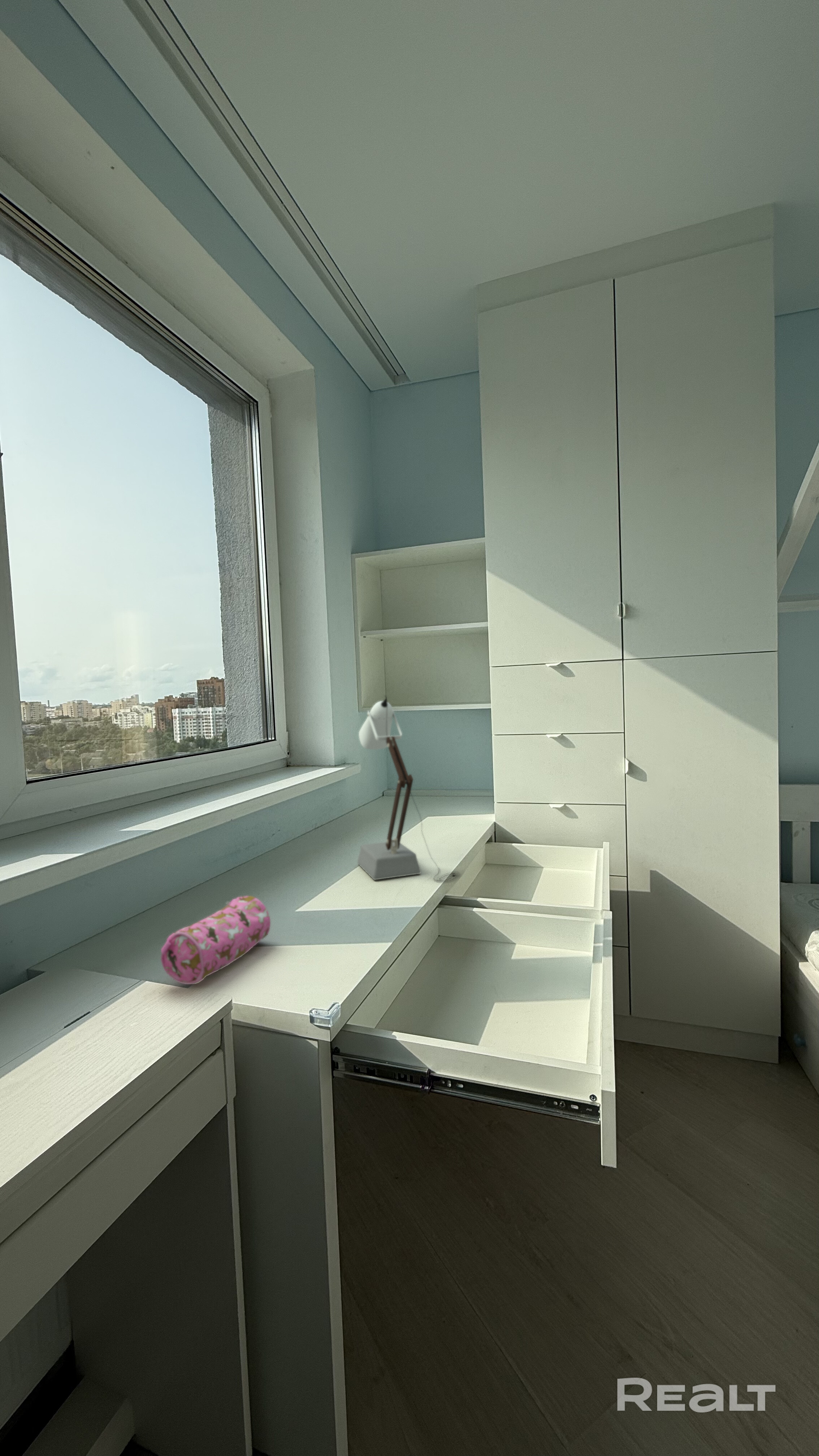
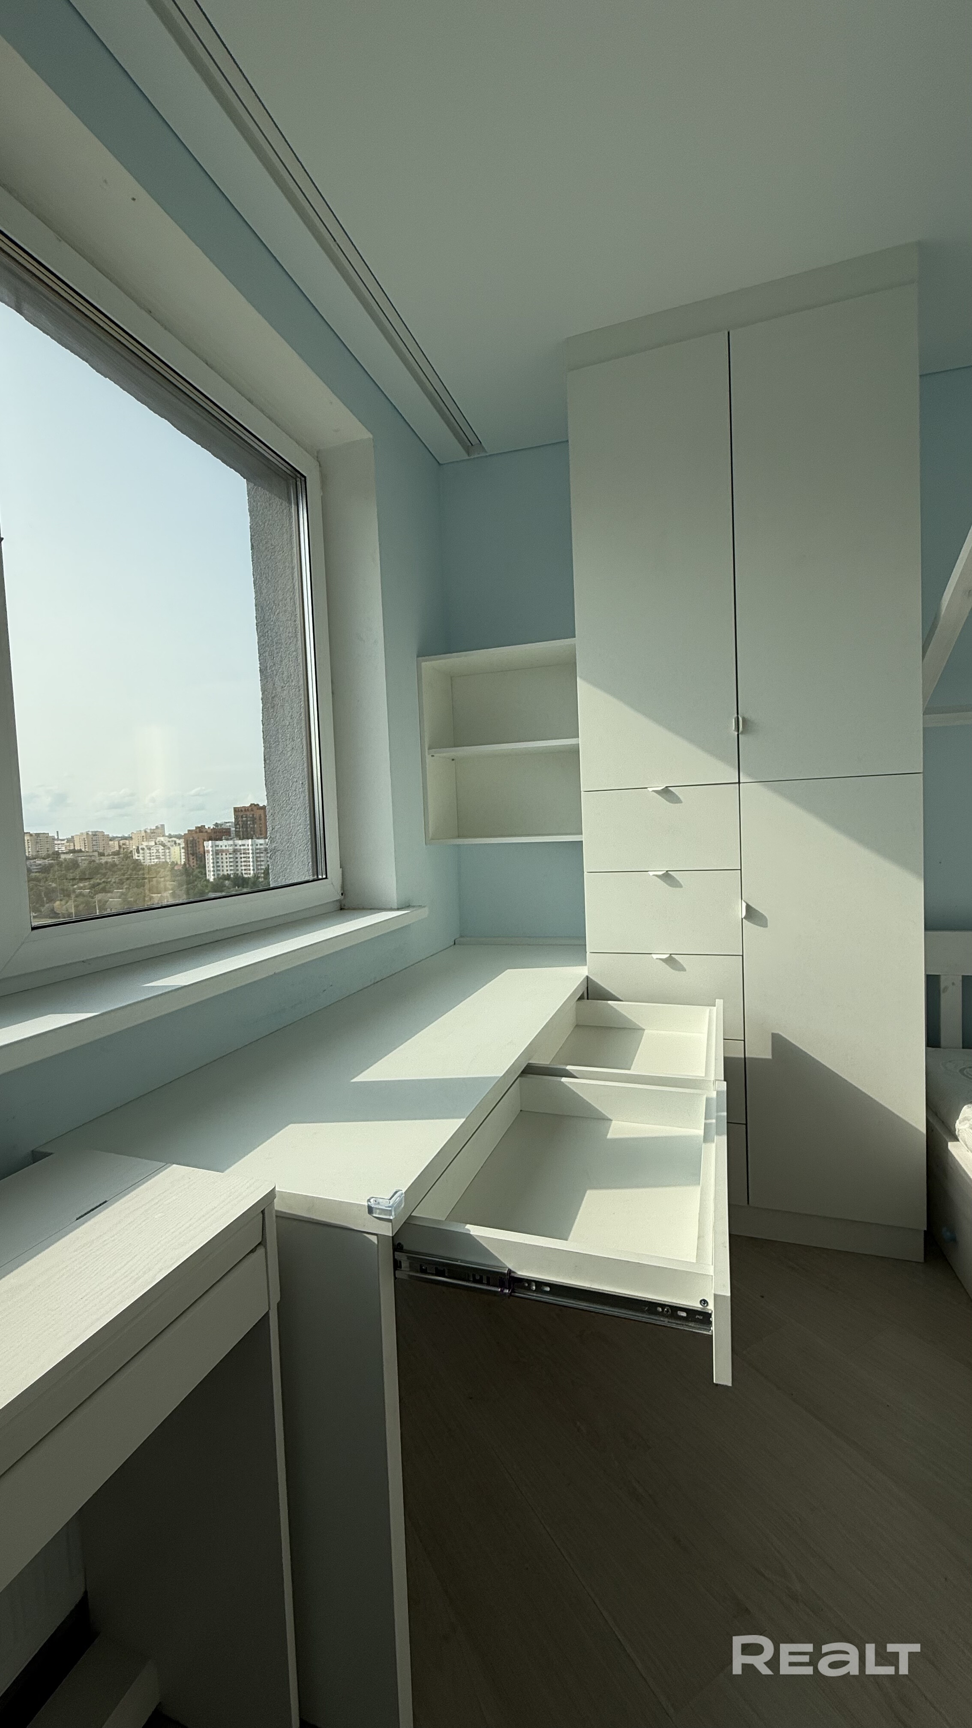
- desk lamp (399, 784)
- pencil case (219, 937)
